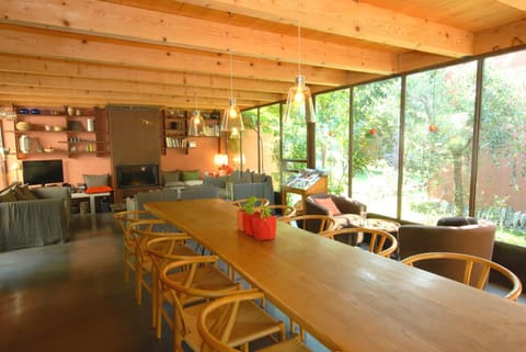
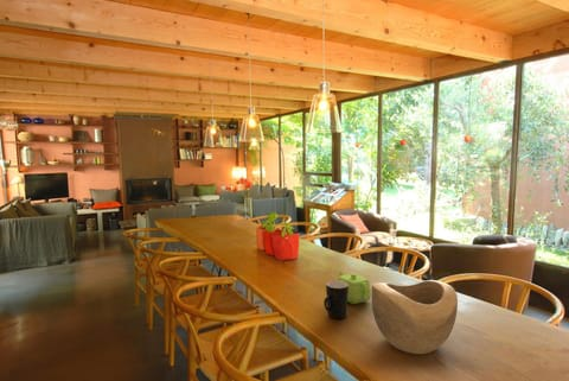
+ teapot (351, 285)
+ decorative bowl (411, 313)
+ mug (334, 300)
